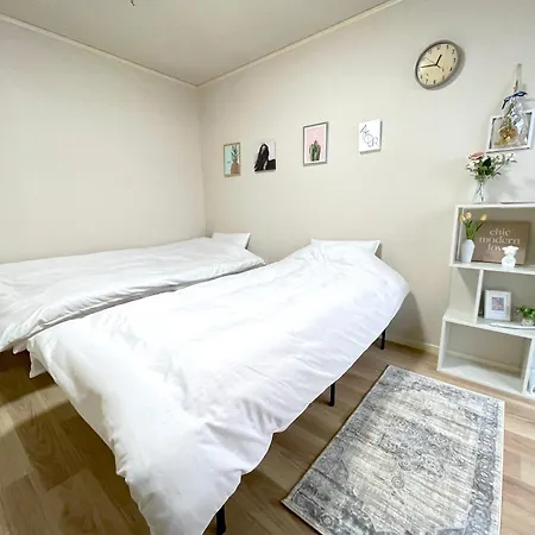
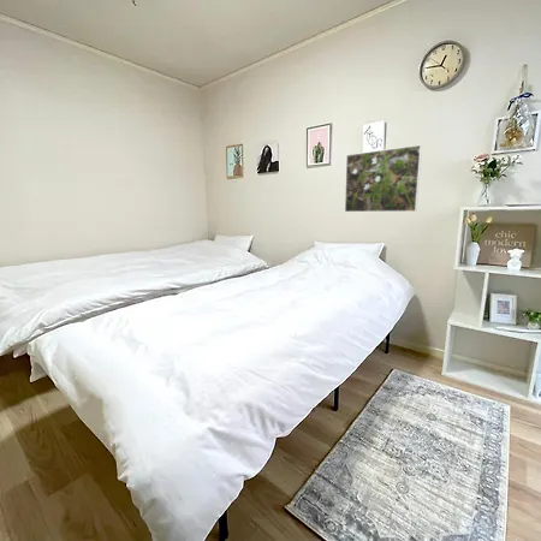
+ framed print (379, 182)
